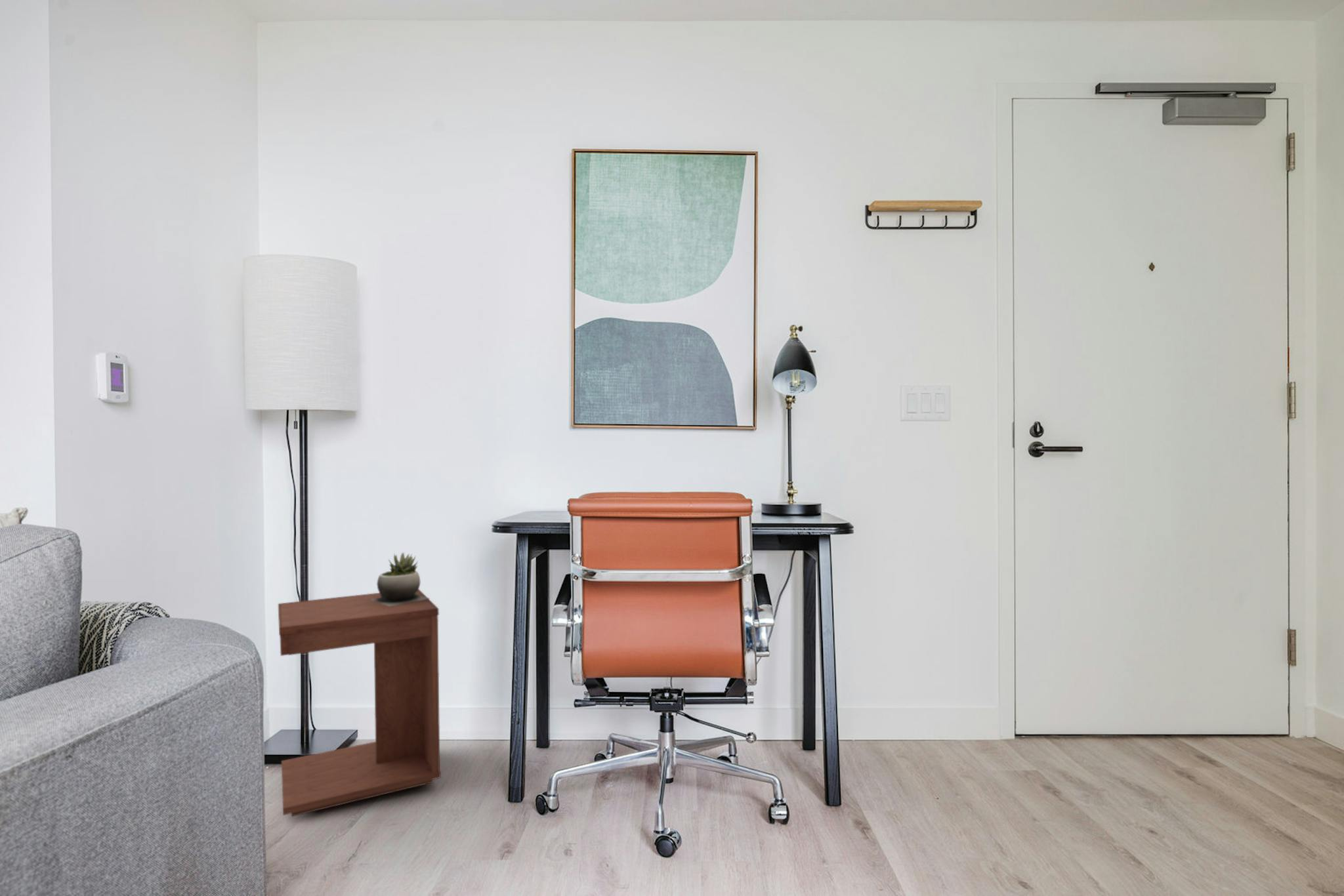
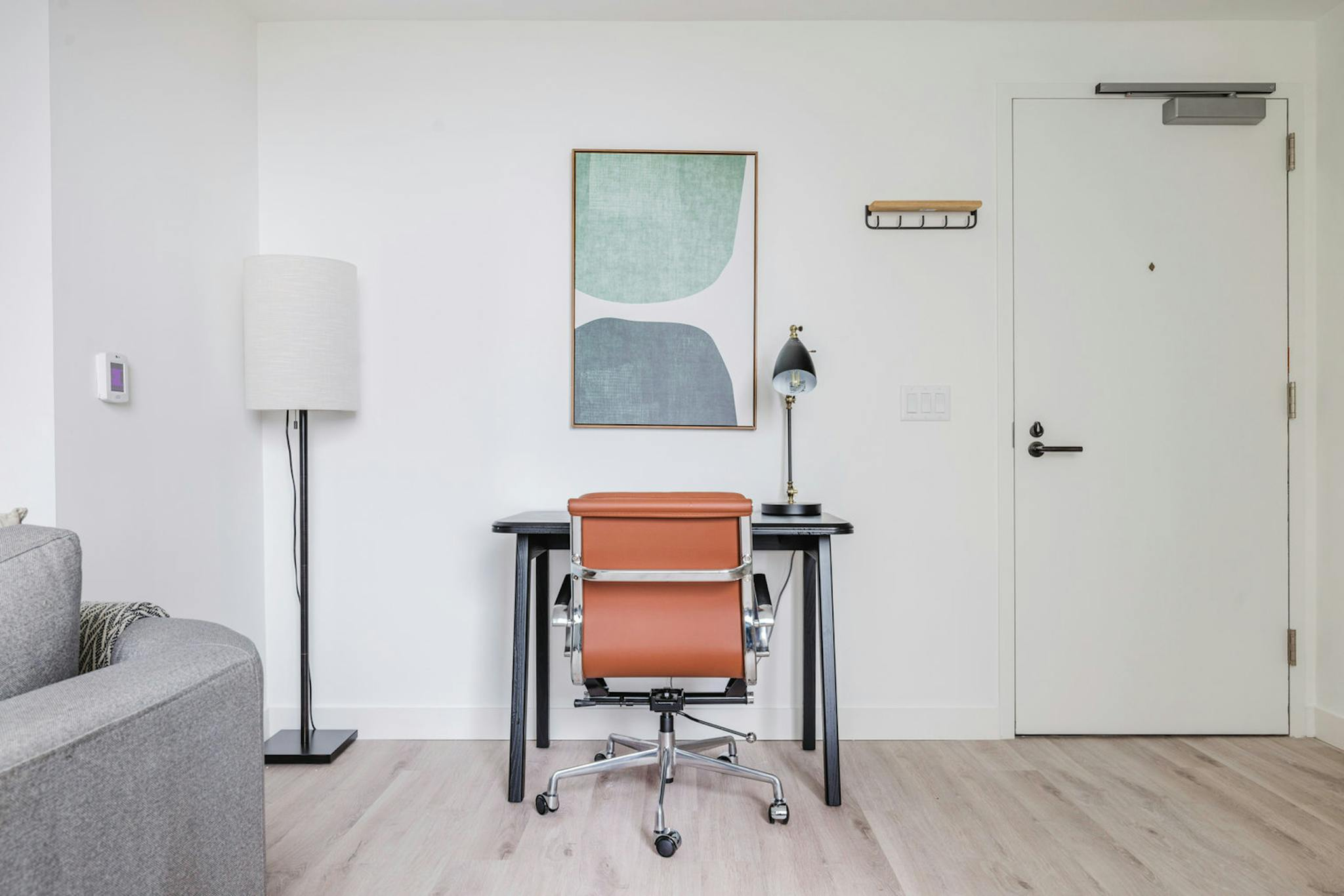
- side table (375, 694)
- succulent plant (400, 575)
